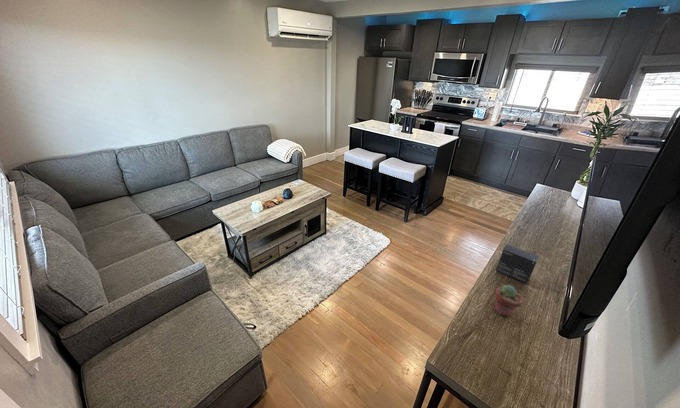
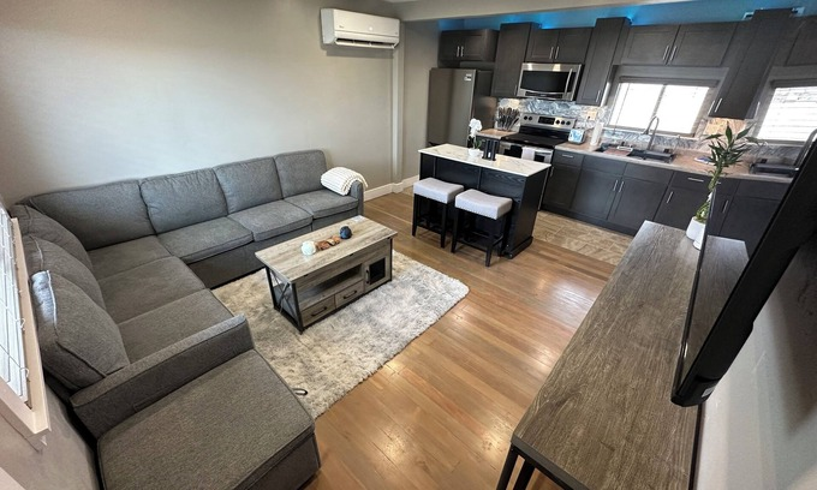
- small box (516, 263)
- potted succulent (507, 299)
